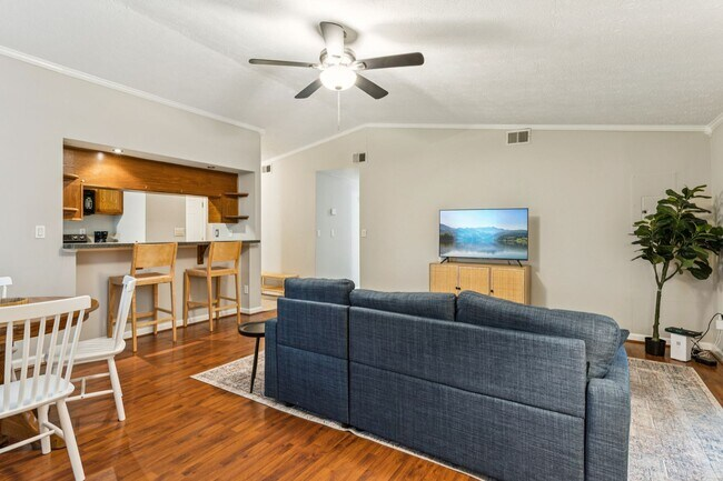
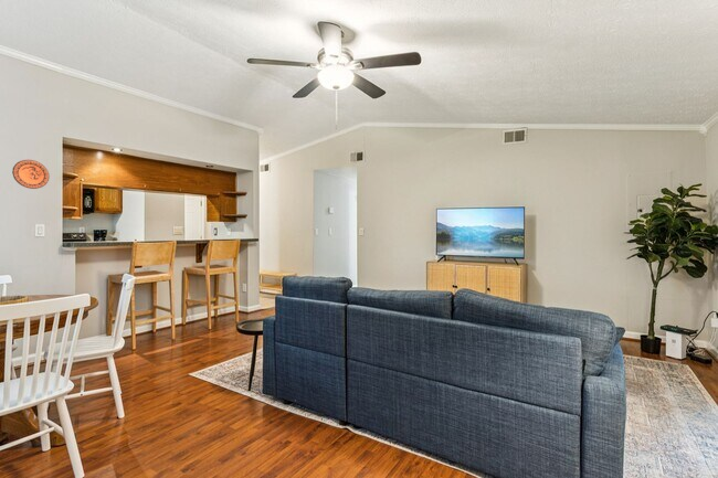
+ decorative plate (31, 173)
